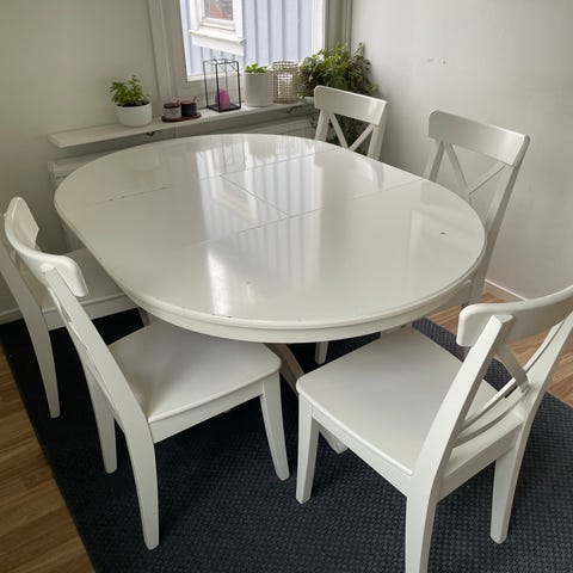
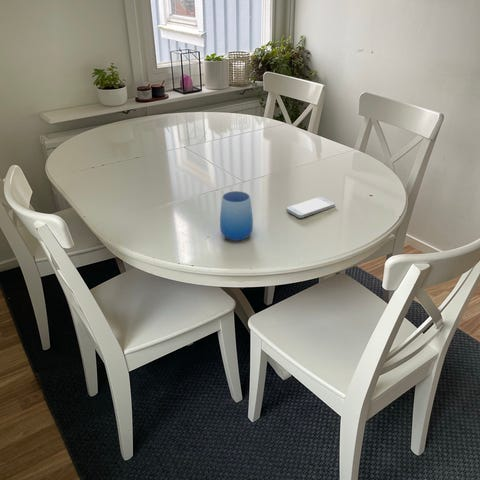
+ smartphone (310, 207)
+ cup (236, 216)
